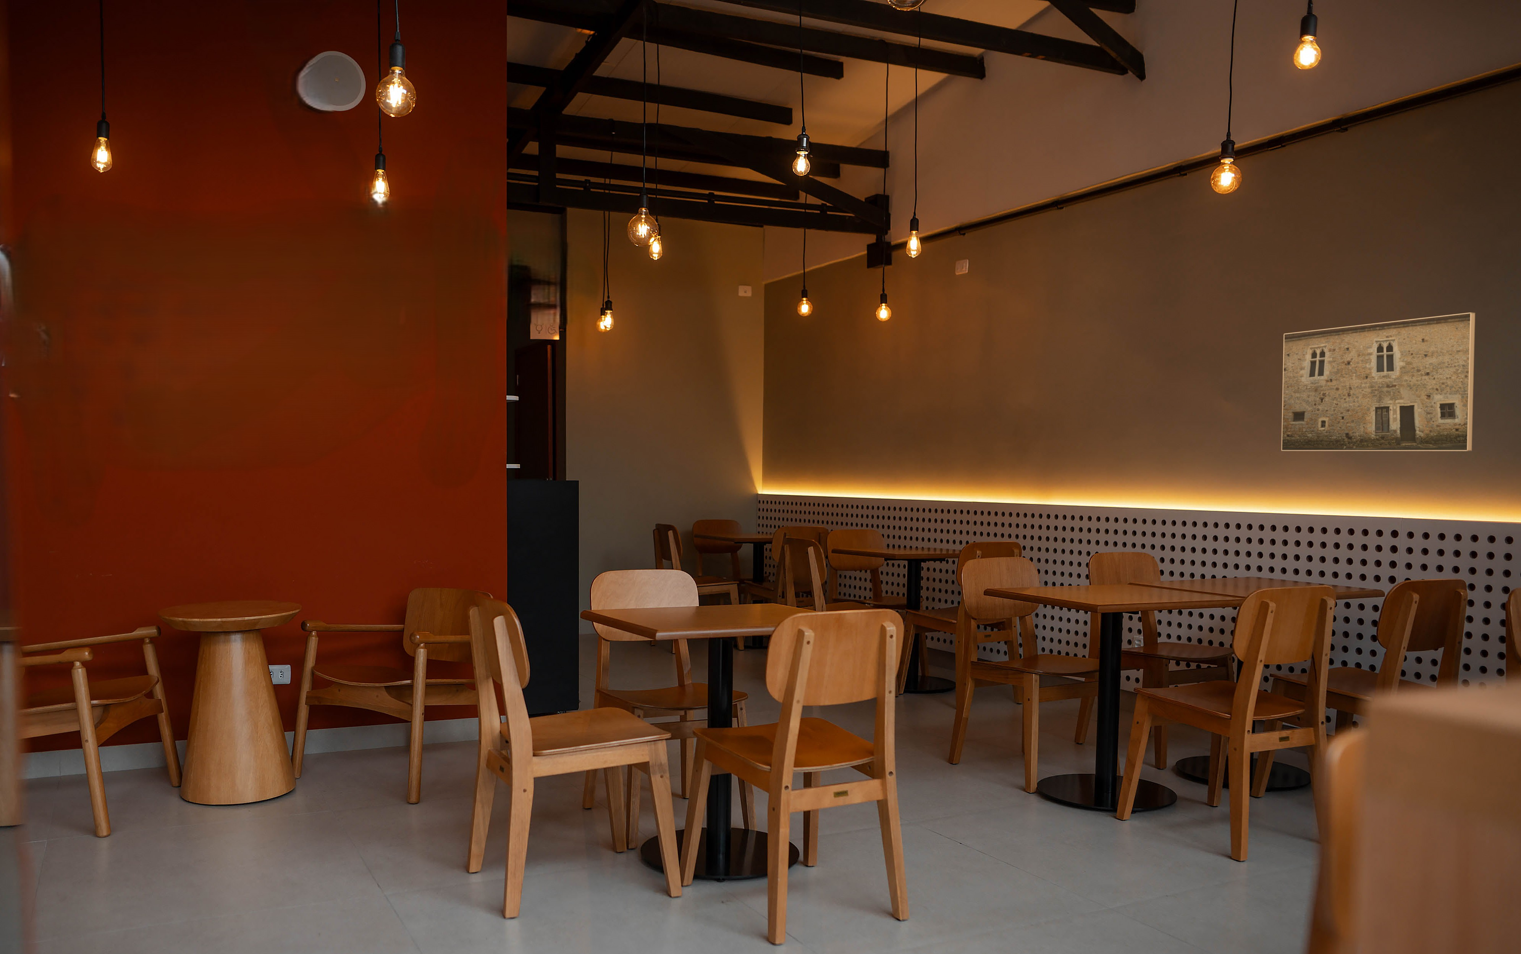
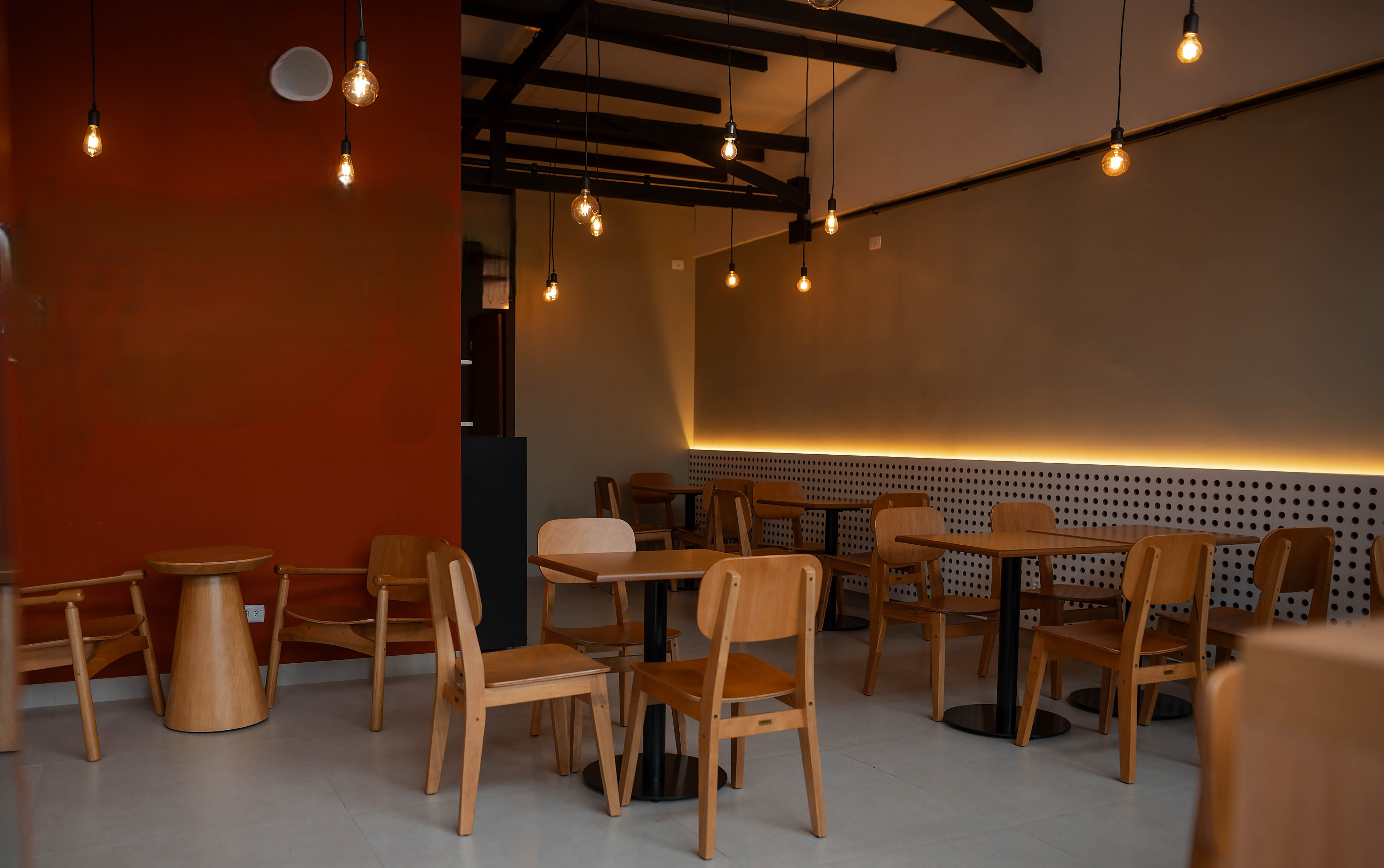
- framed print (1370, 388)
